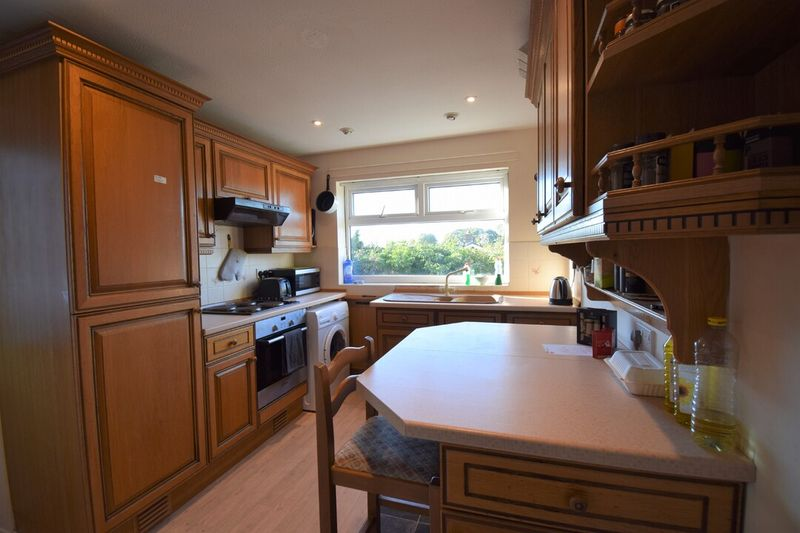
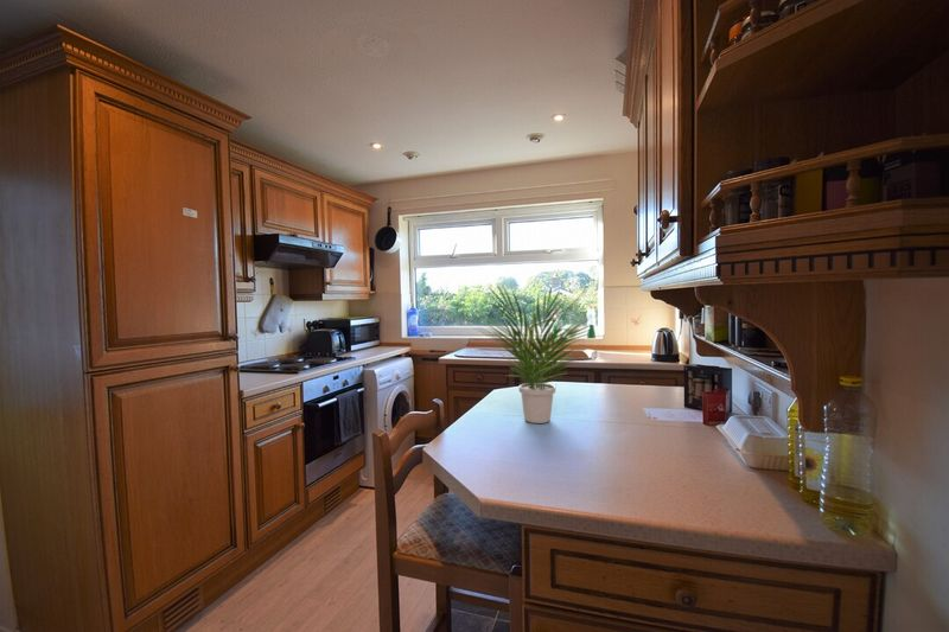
+ potted plant (536, 352)
